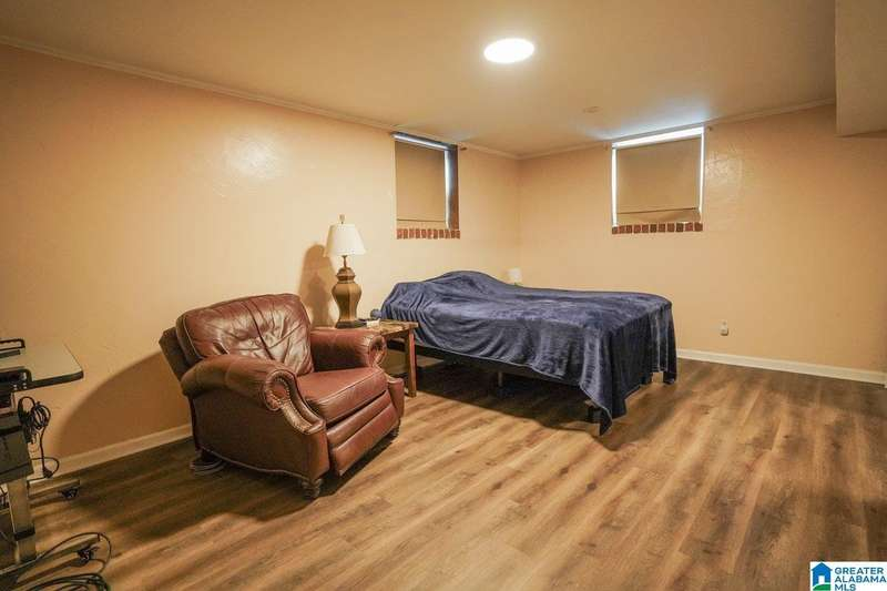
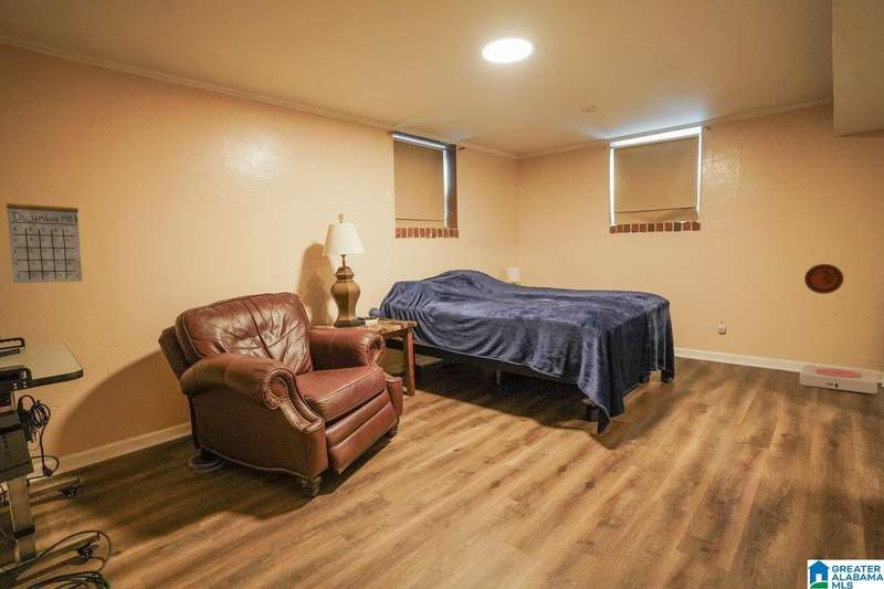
+ calendar (45, 234)
+ air purifier (838, 378)
+ decorative plate (823, 278)
